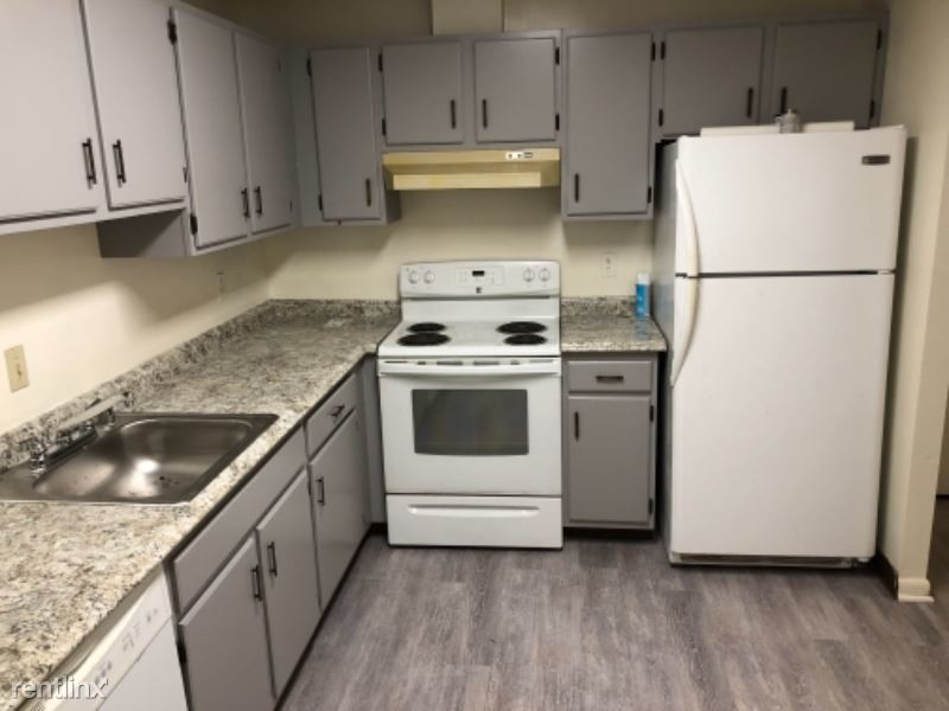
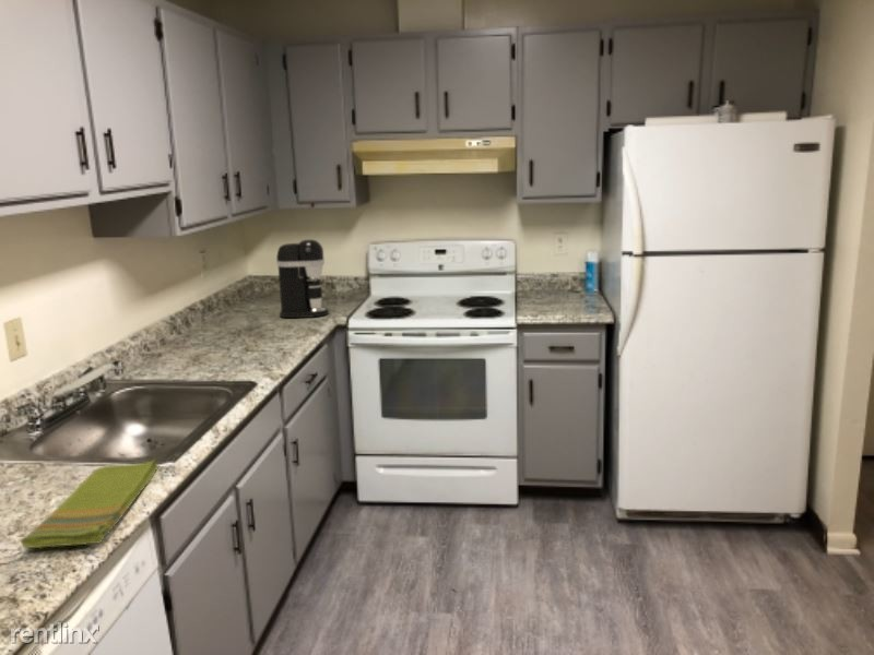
+ dish towel (97, 498)
+ coffee maker (302, 277)
